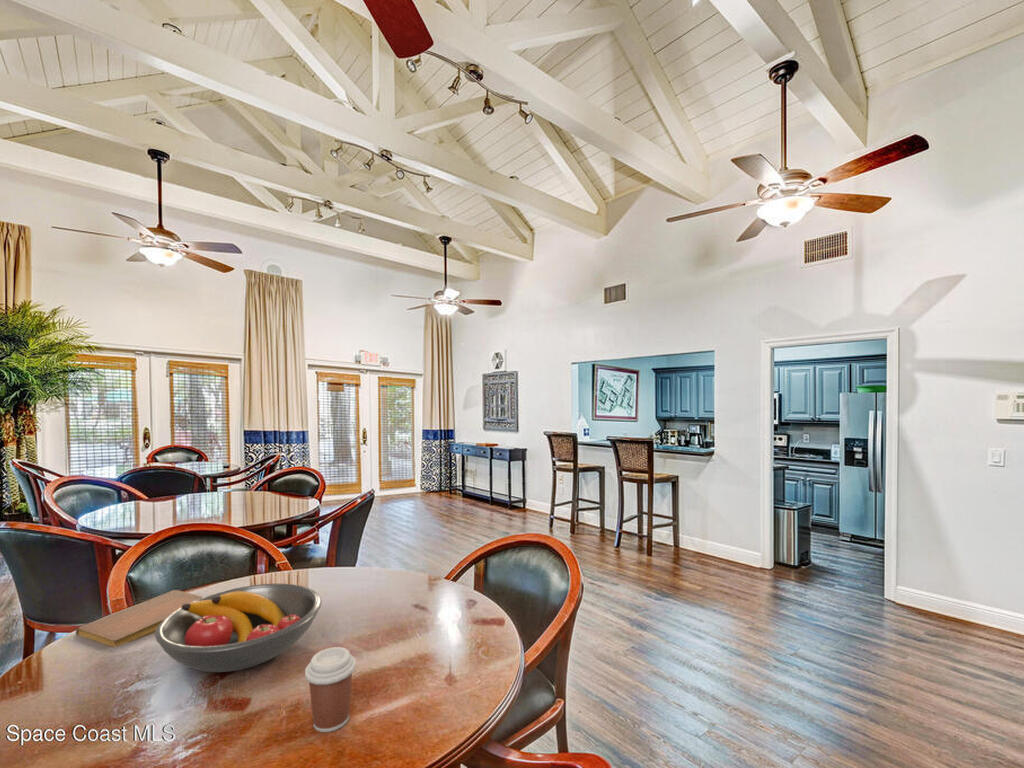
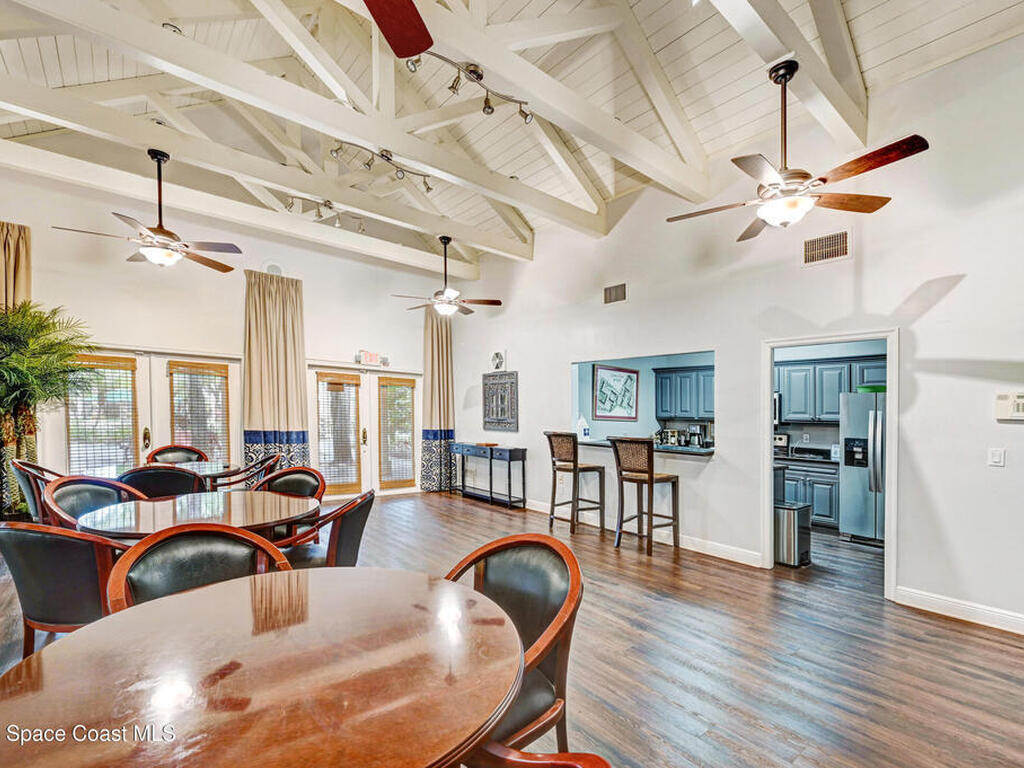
- coffee cup (331, 688)
- notebook (147, 616)
- fruit bowl (244, 626)
